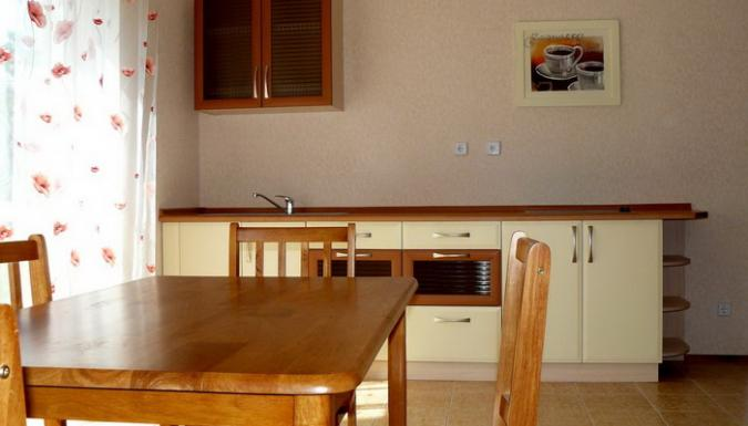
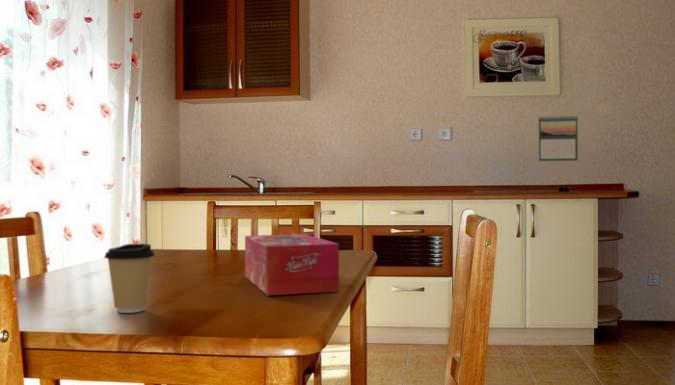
+ coffee cup (130, 277)
+ tissue box (288, 261)
+ calendar (558, 138)
